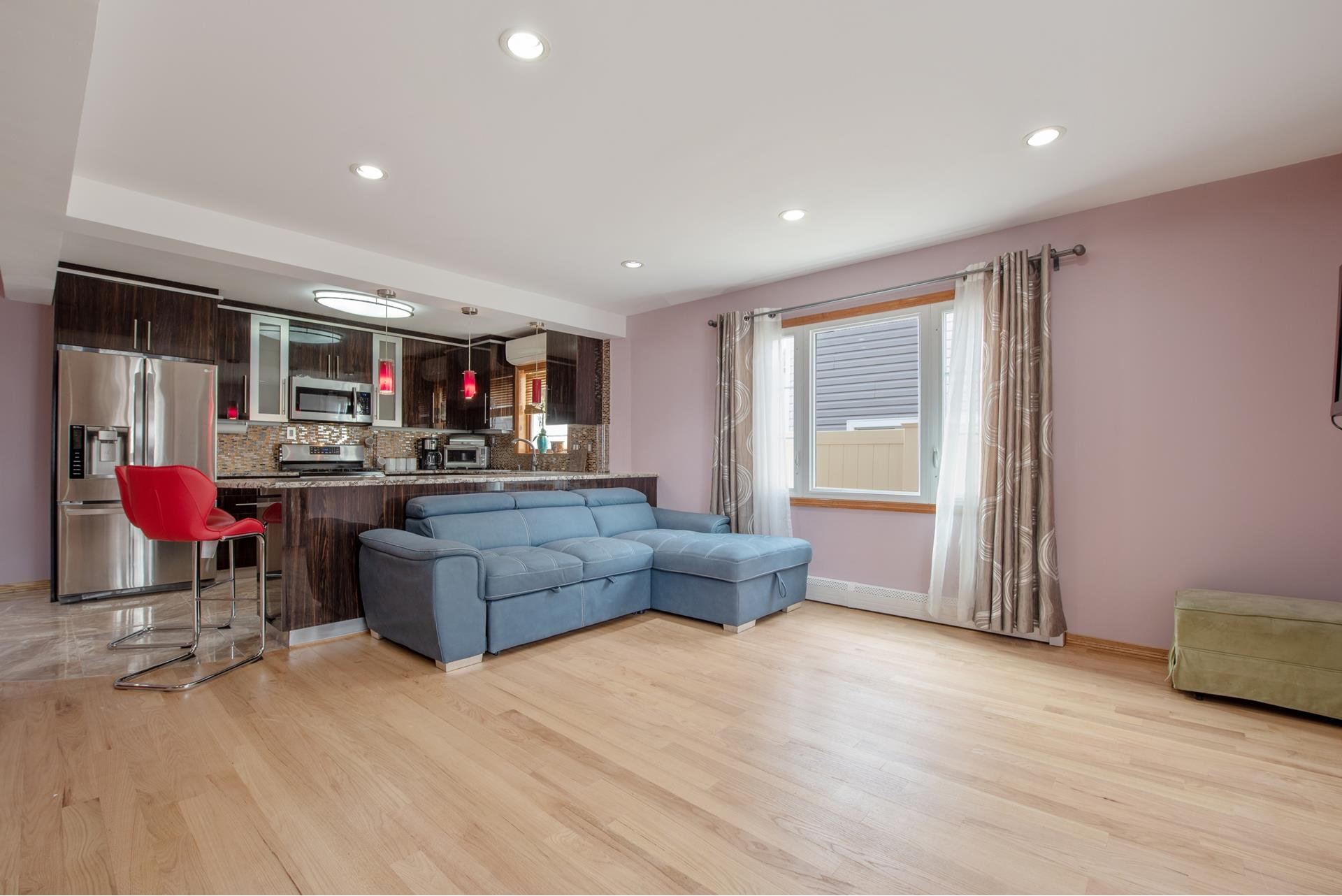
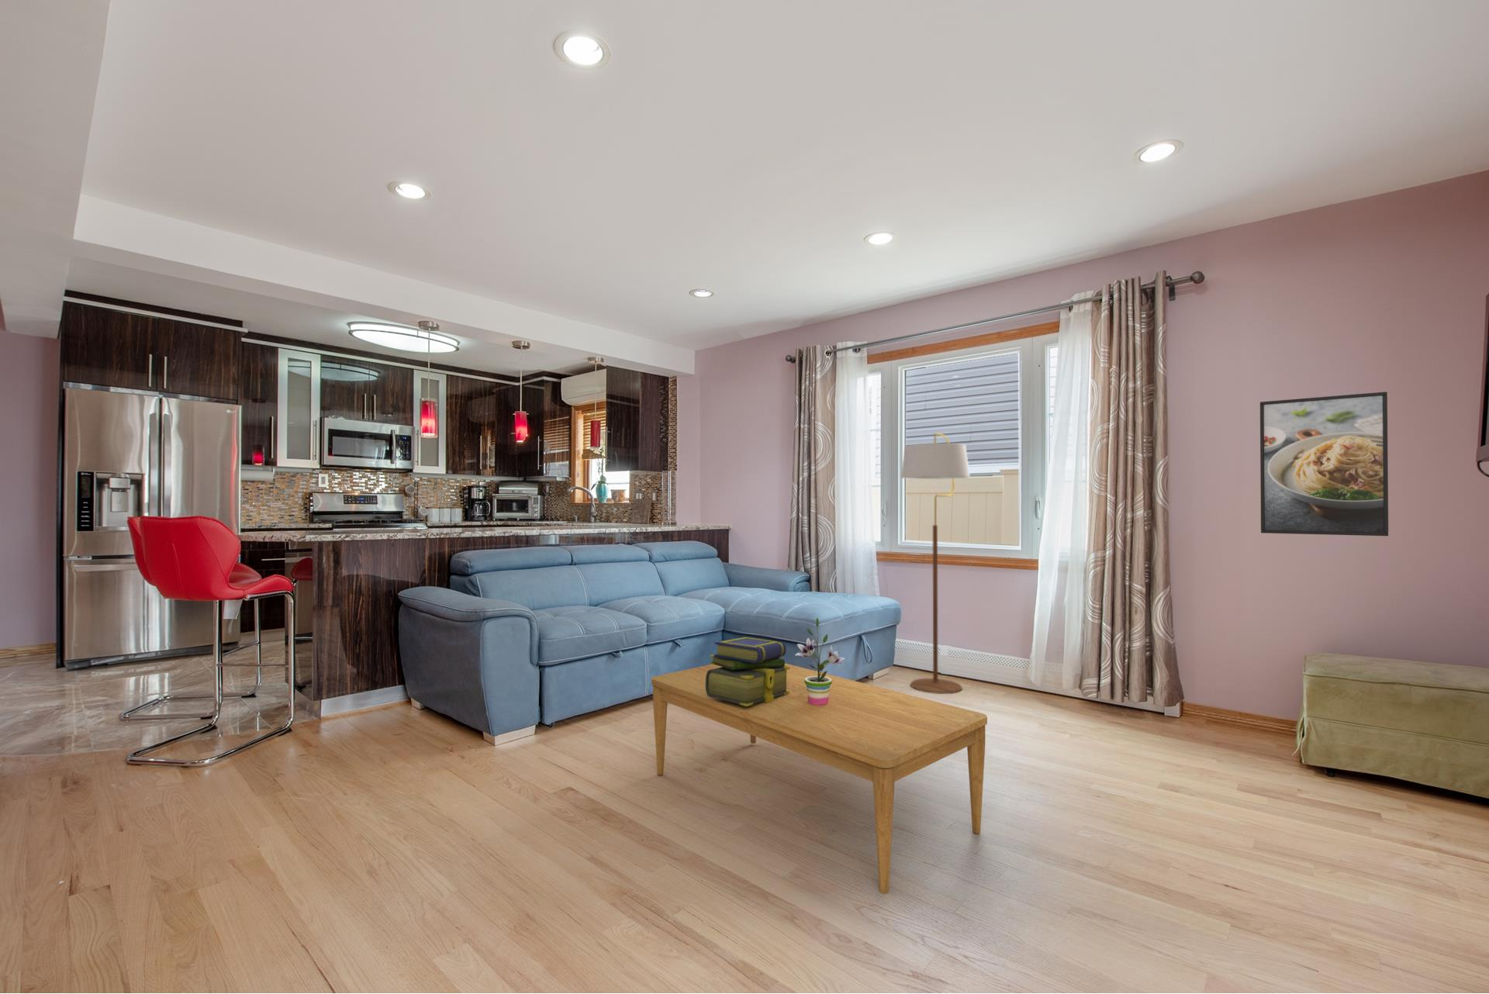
+ stack of books (748, 666)
+ potted plant (819, 661)
+ floor lamp (936, 559)
+ coffee table (802, 747)
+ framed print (1320, 465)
